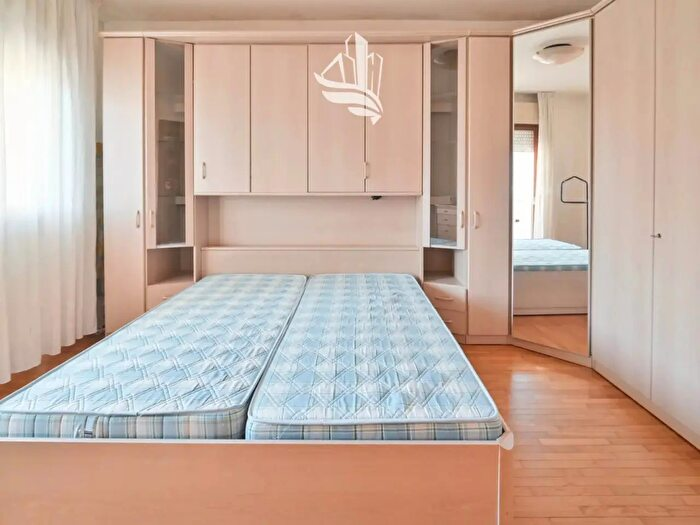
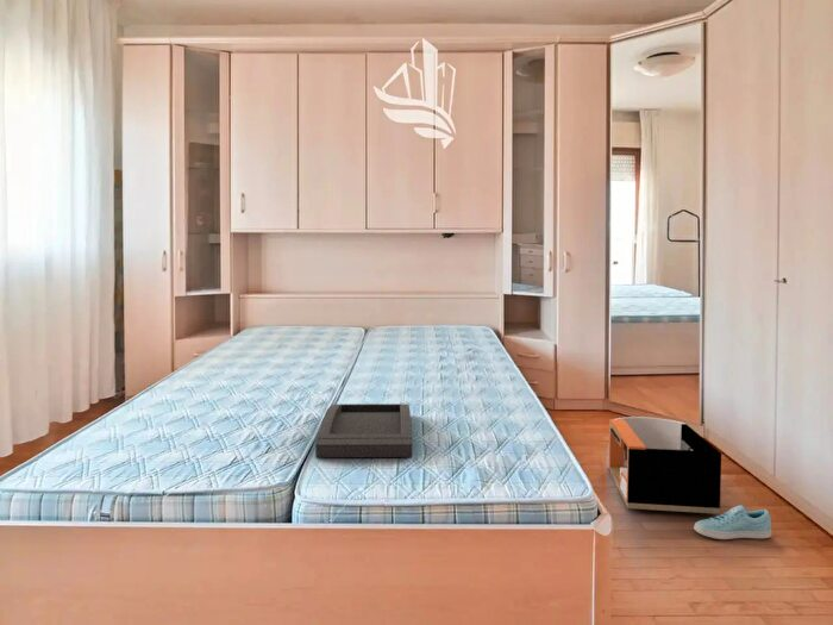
+ sneaker (731, 519)
+ storage bin (656, 457)
+ tray (368, 421)
